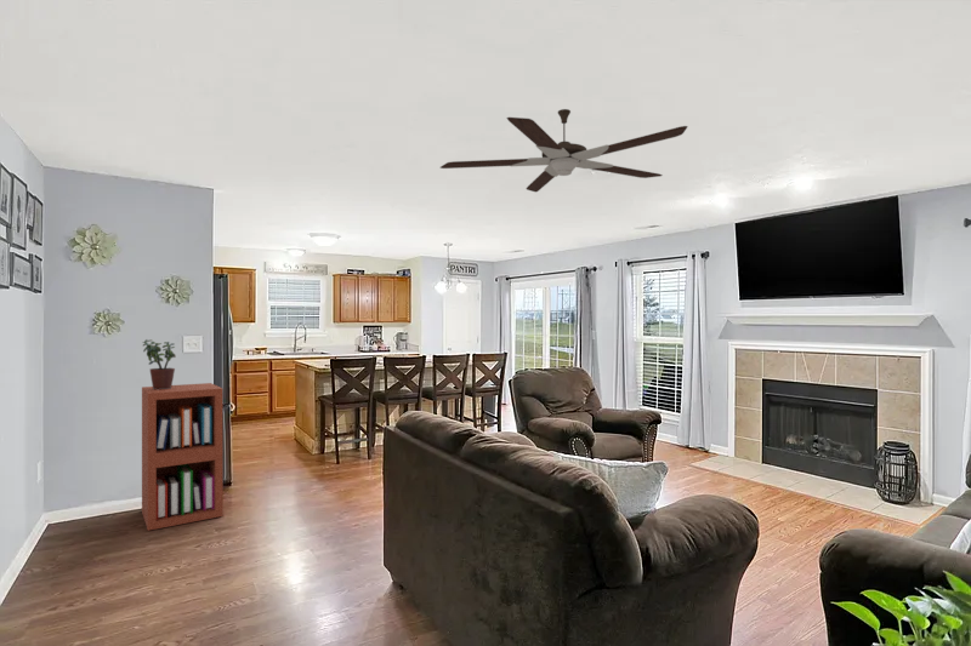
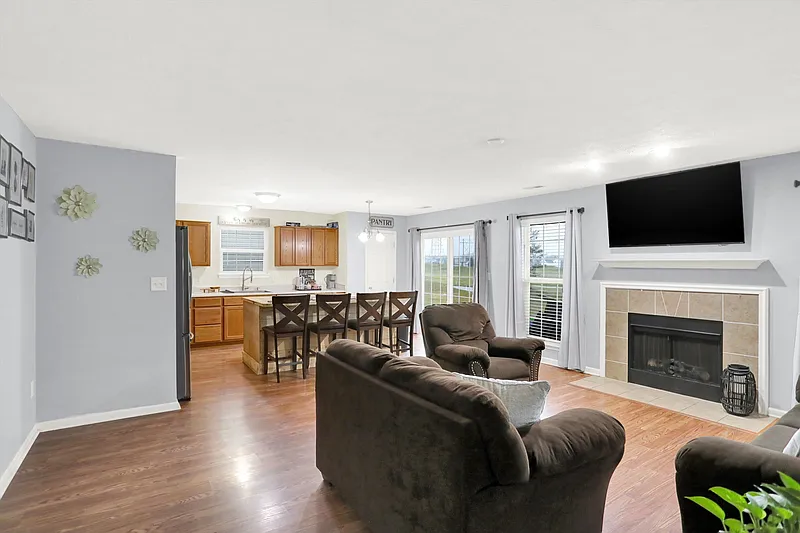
- bookshelf (181, 450)
- potted plant (160, 365)
- ceiling fan (553, 143)
